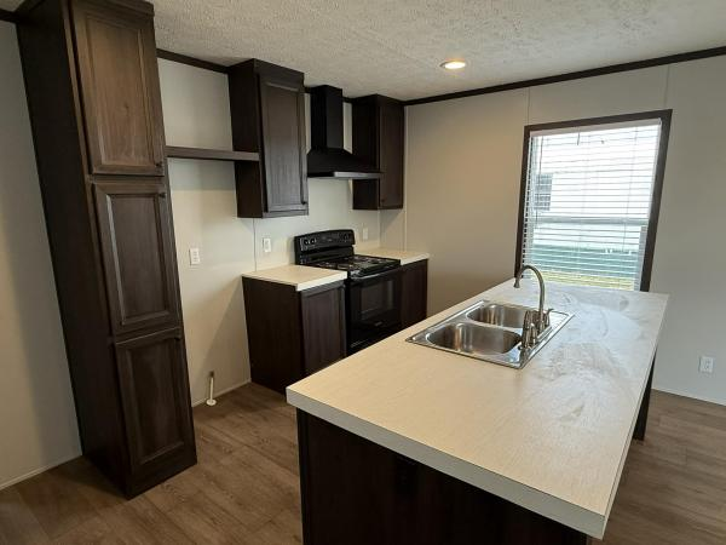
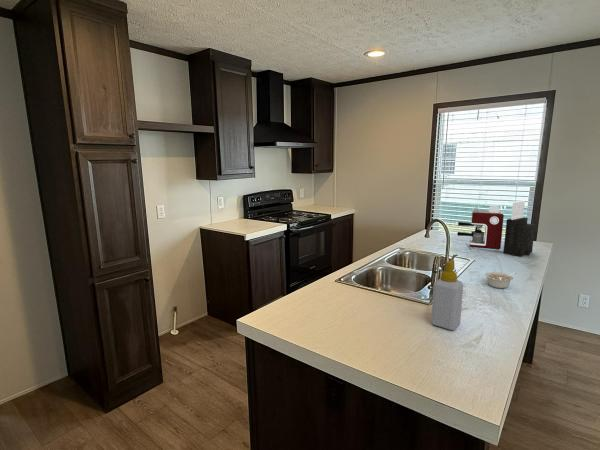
+ soap bottle (447, 293)
+ coffee maker (479, 225)
+ knife block (522, 227)
+ legume (499, 279)
